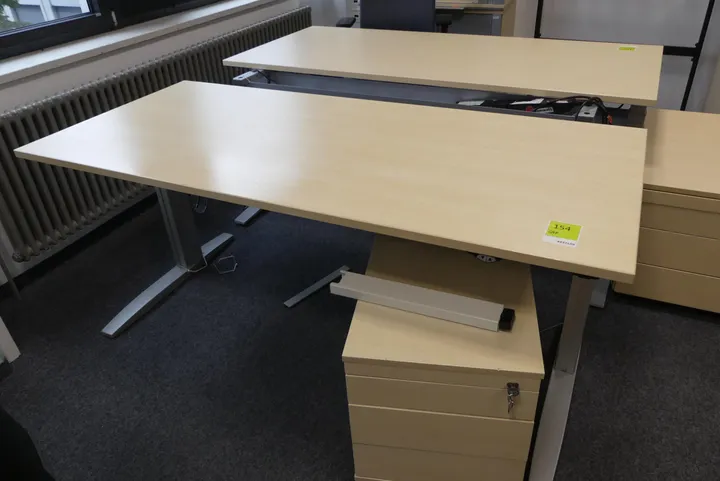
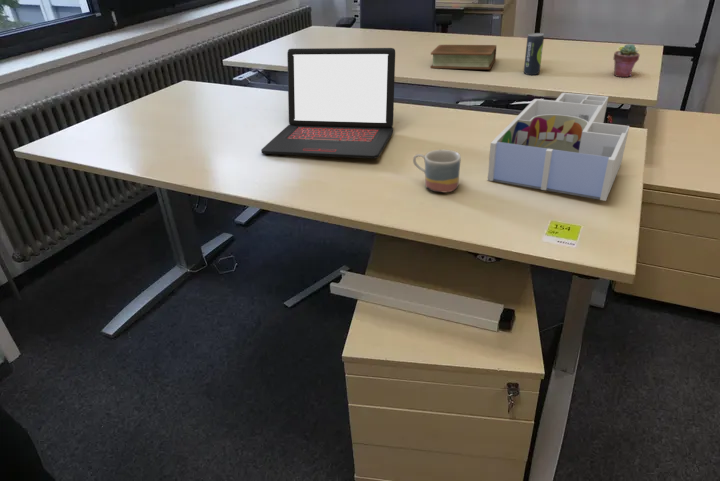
+ laptop (329, 100)
+ mug (435, 170)
+ potted succulent (625, 59)
+ beverage can (533, 54)
+ book (463, 56)
+ desk organizer (569, 137)
